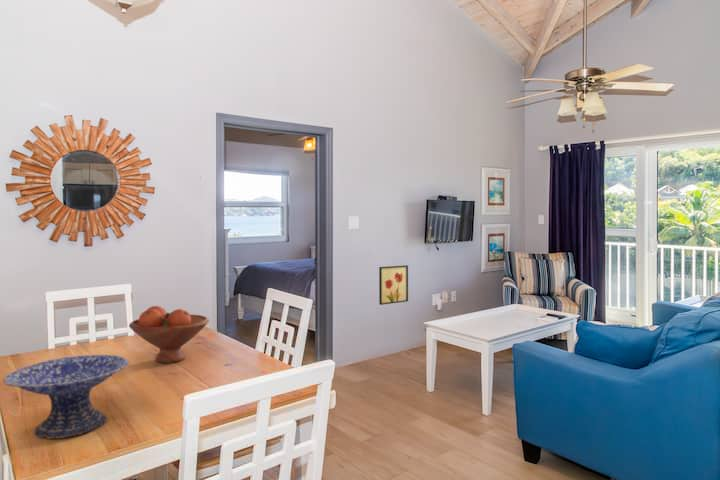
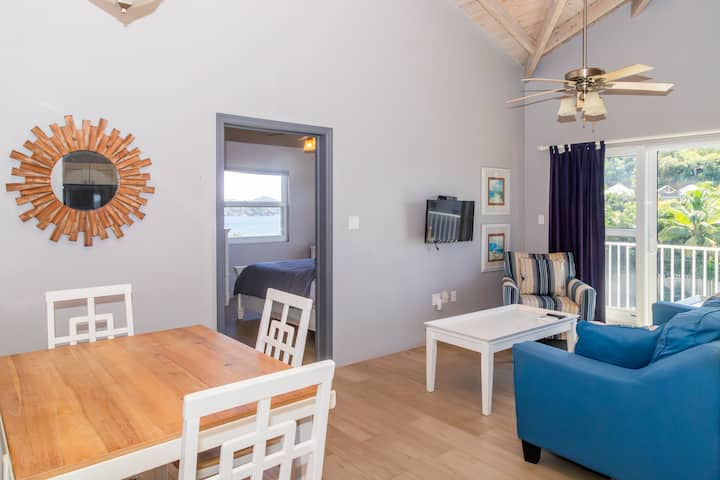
- fruit bowl (170, 332)
- wall art (393, 284)
- decorative bowl (70, 396)
